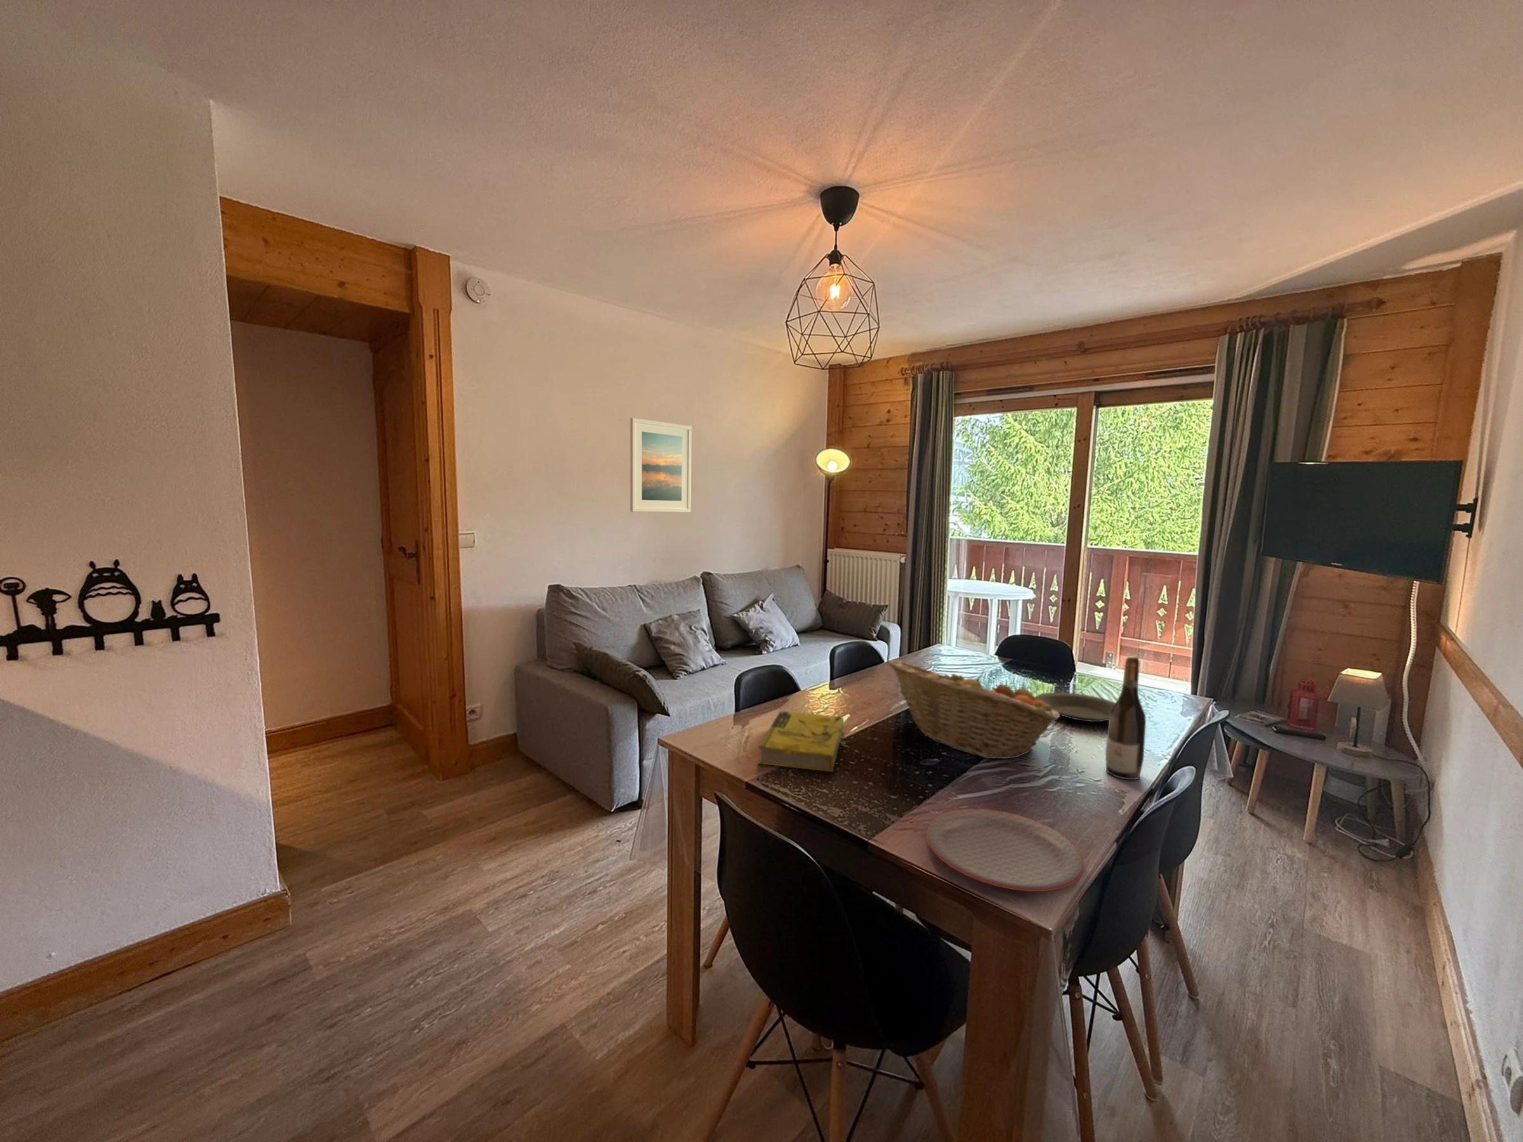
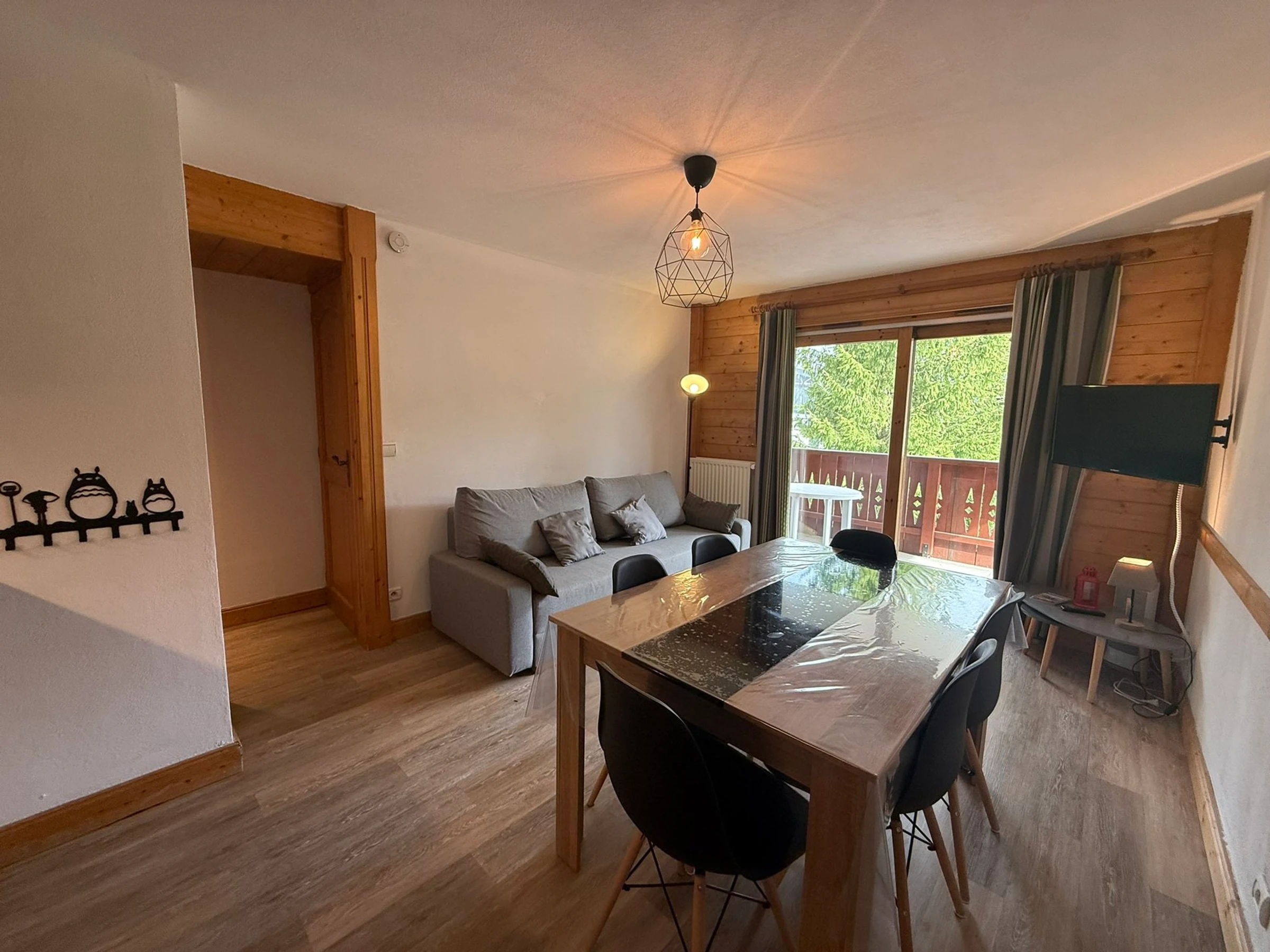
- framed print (662, 467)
- plate (1080, 709)
- wine bottle (1127, 716)
- fruit basket (967, 701)
- plate (1001, 849)
- book (803, 738)
